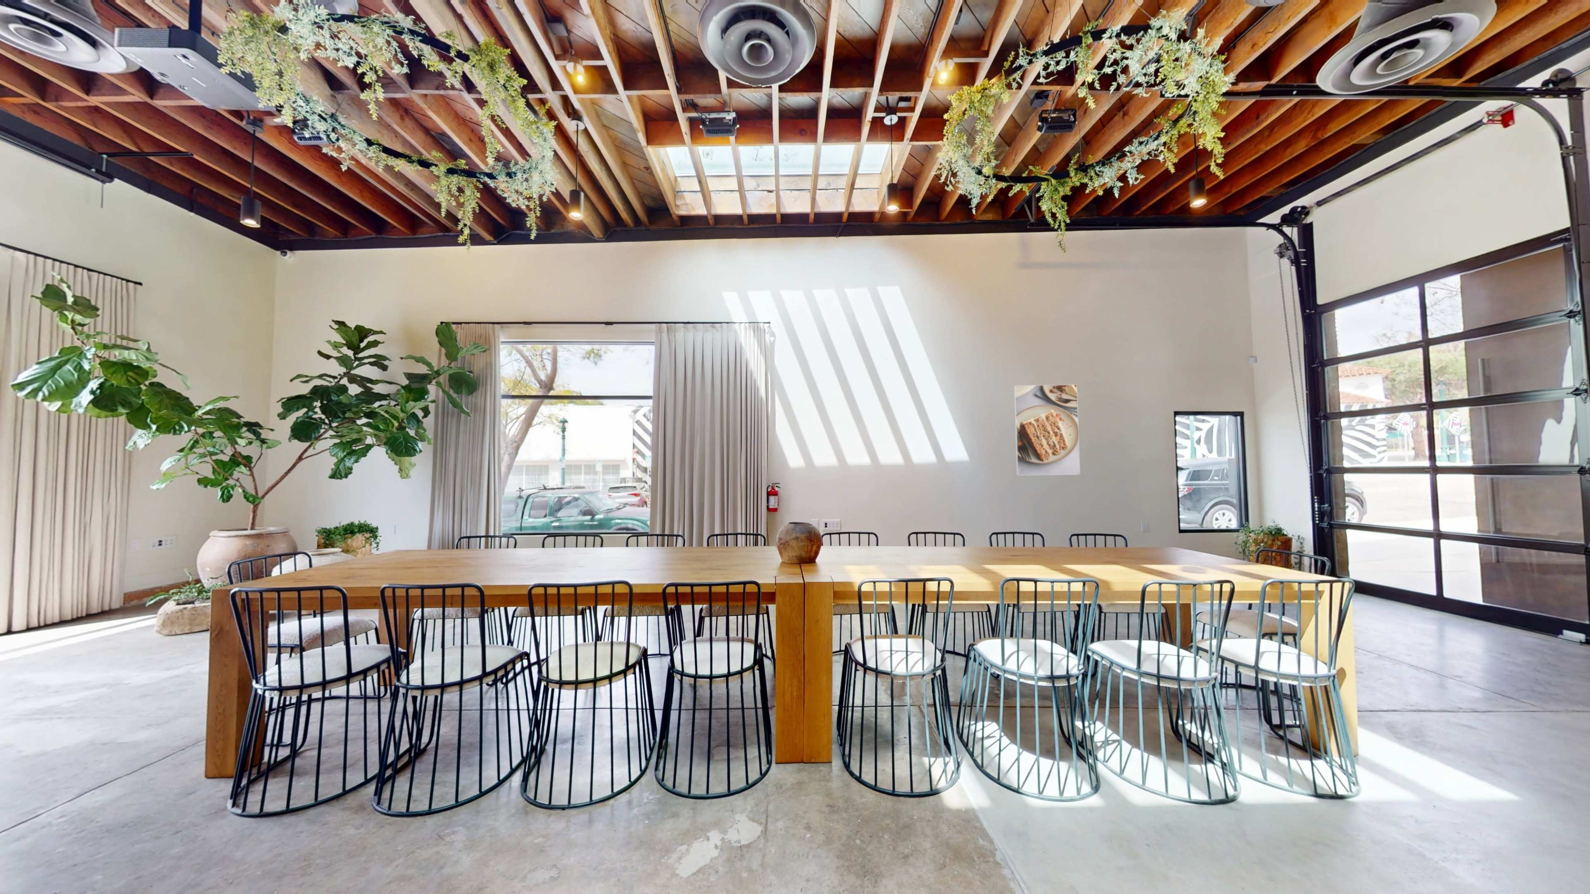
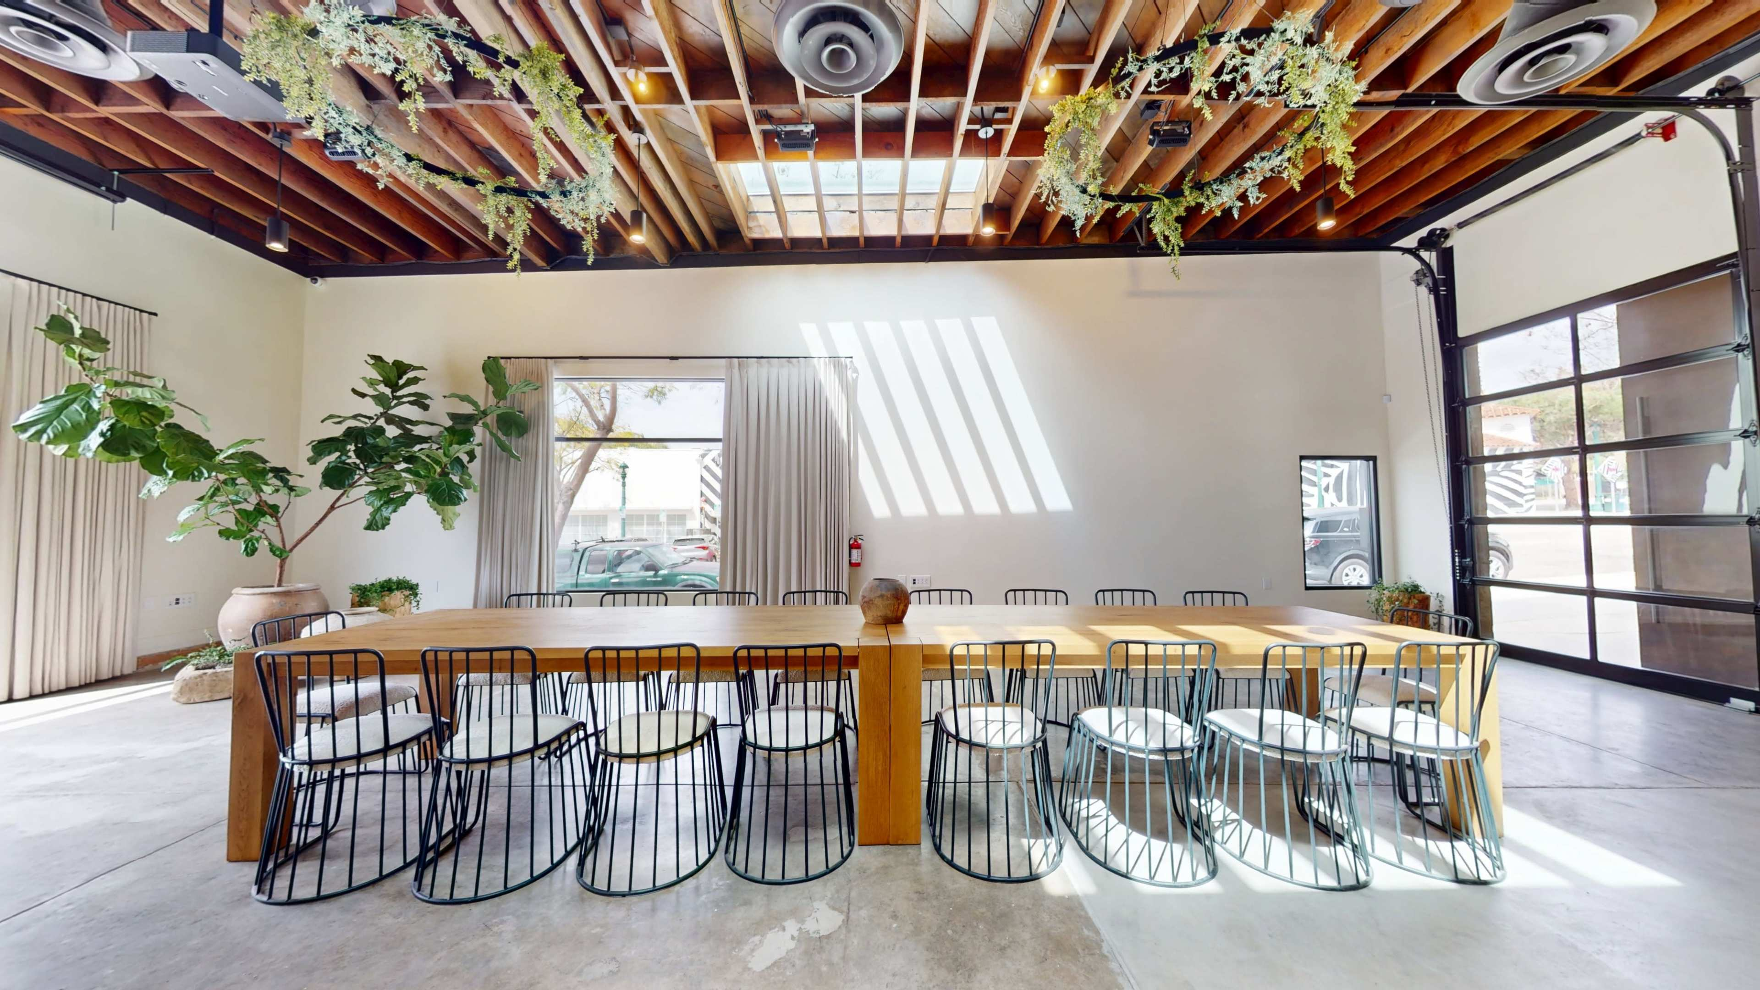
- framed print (1047, 430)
